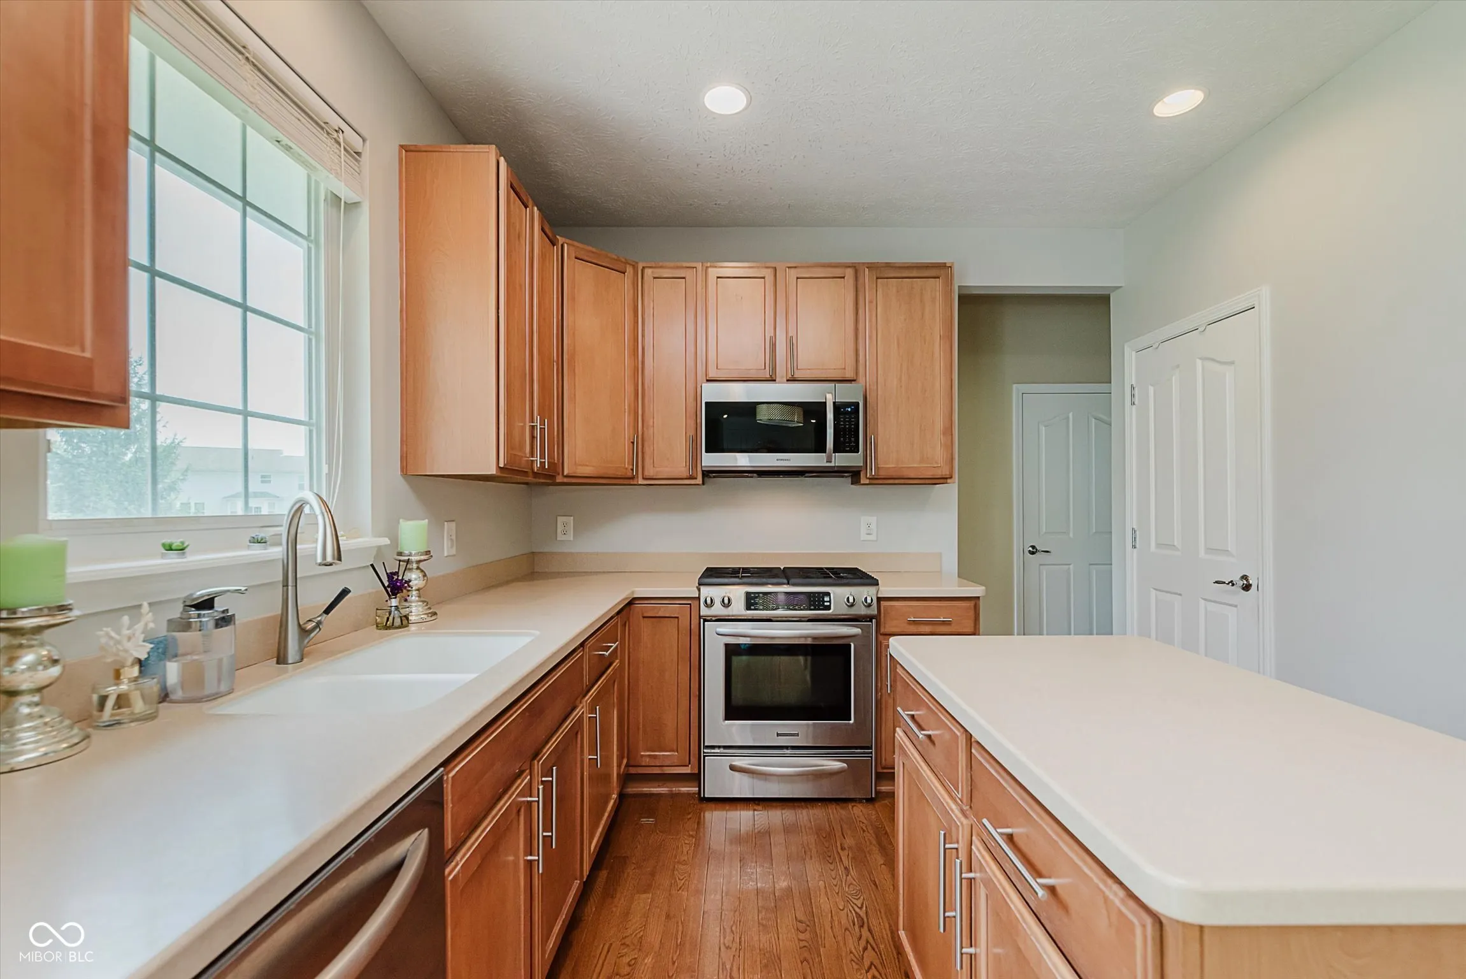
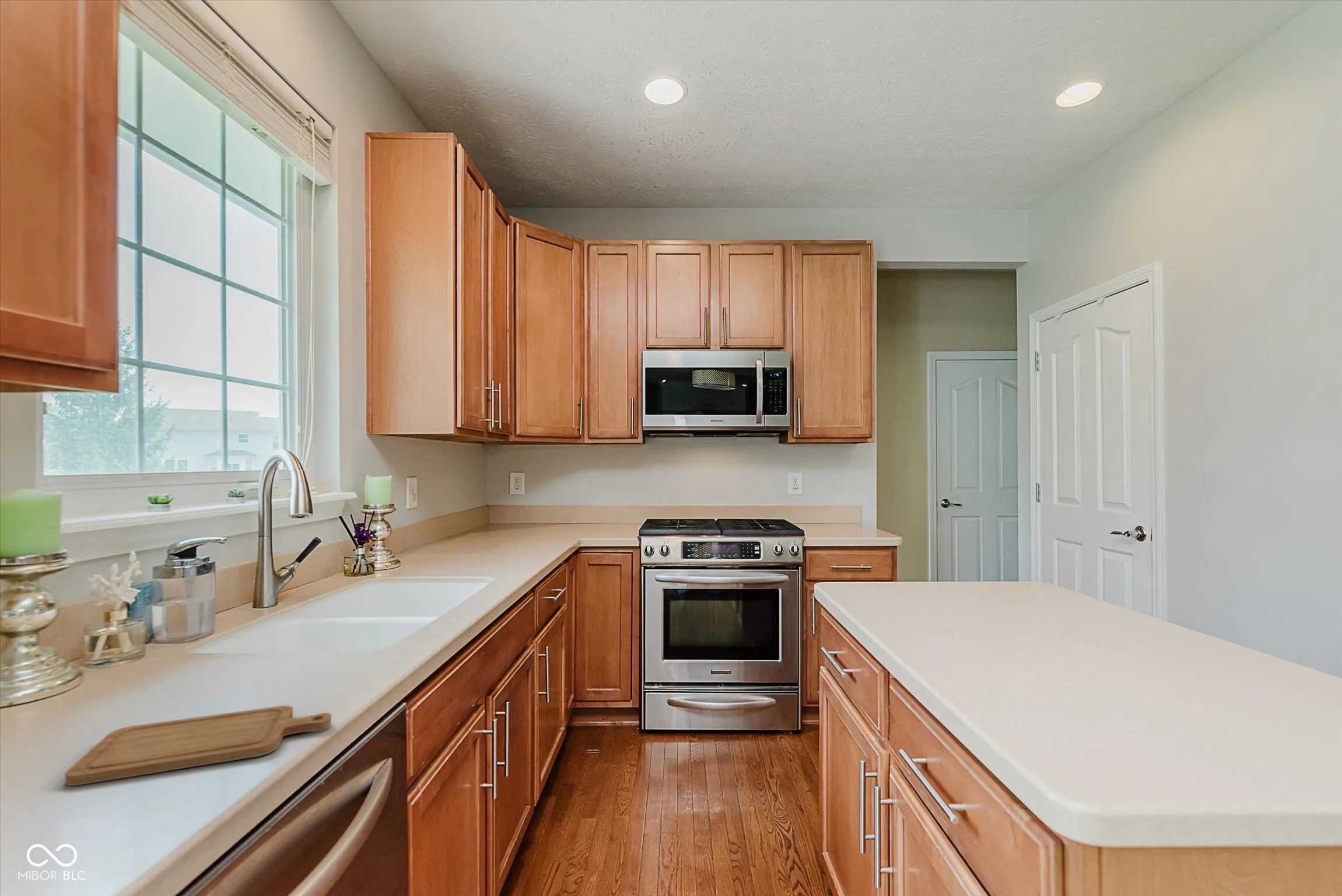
+ chopping board (217, 737)
